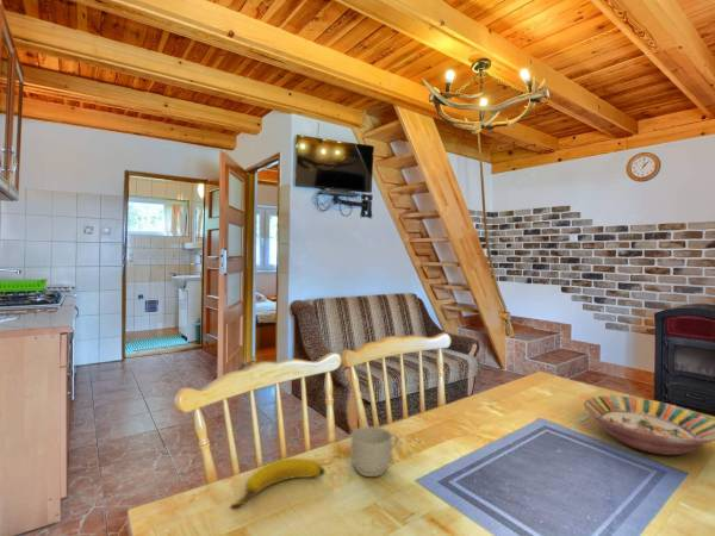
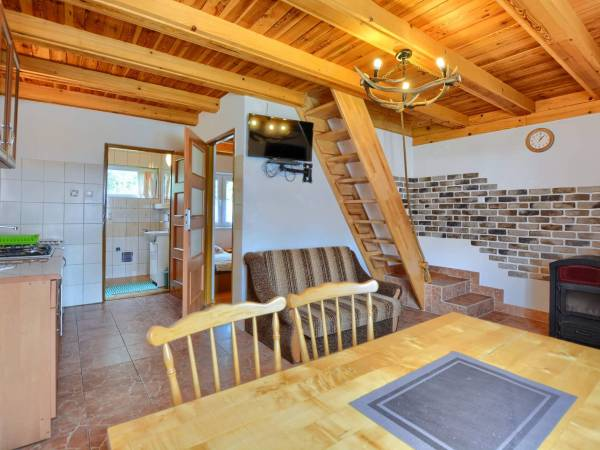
- serving bowl (647, 428)
- mug (375, 450)
- banana (276, 476)
